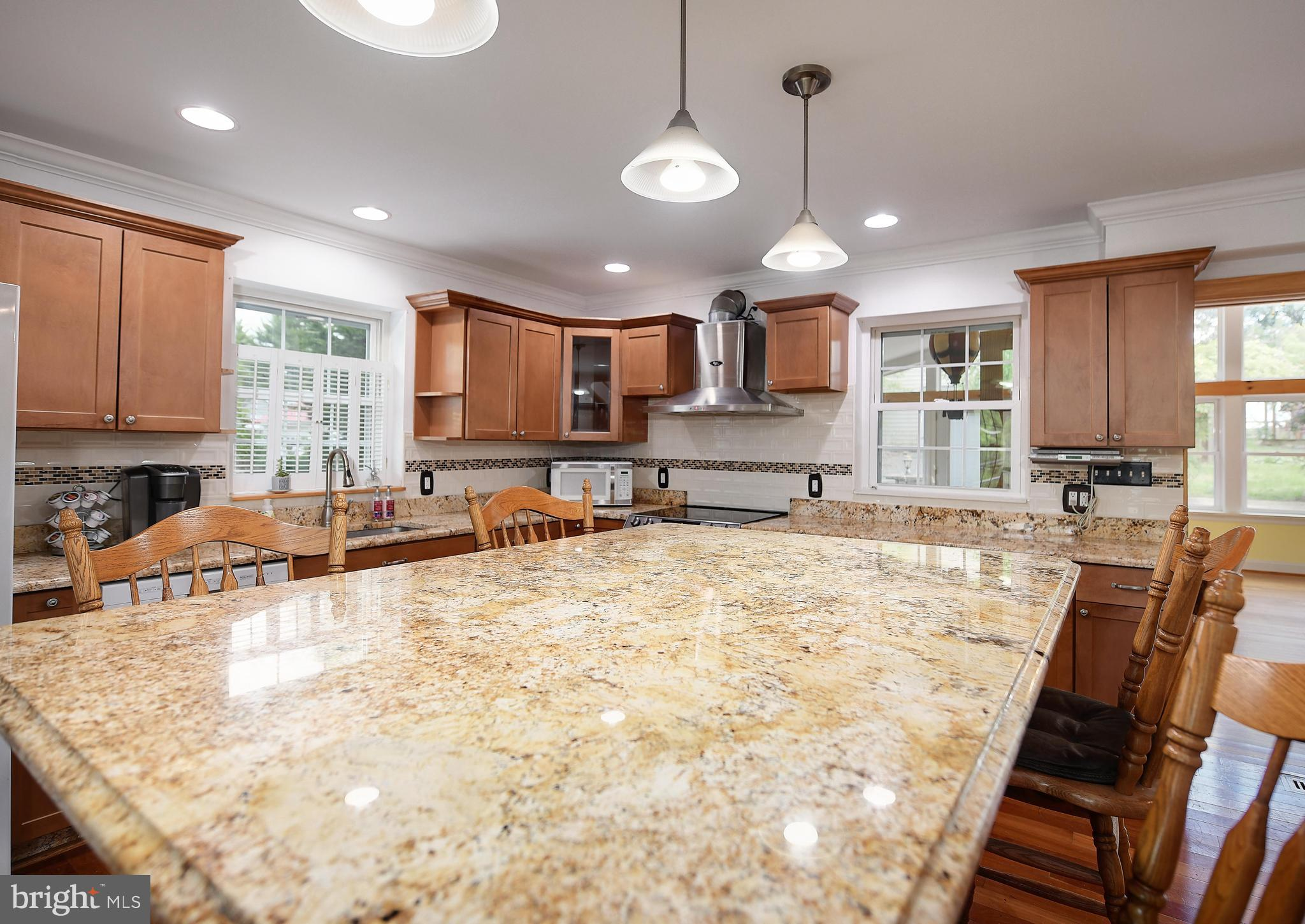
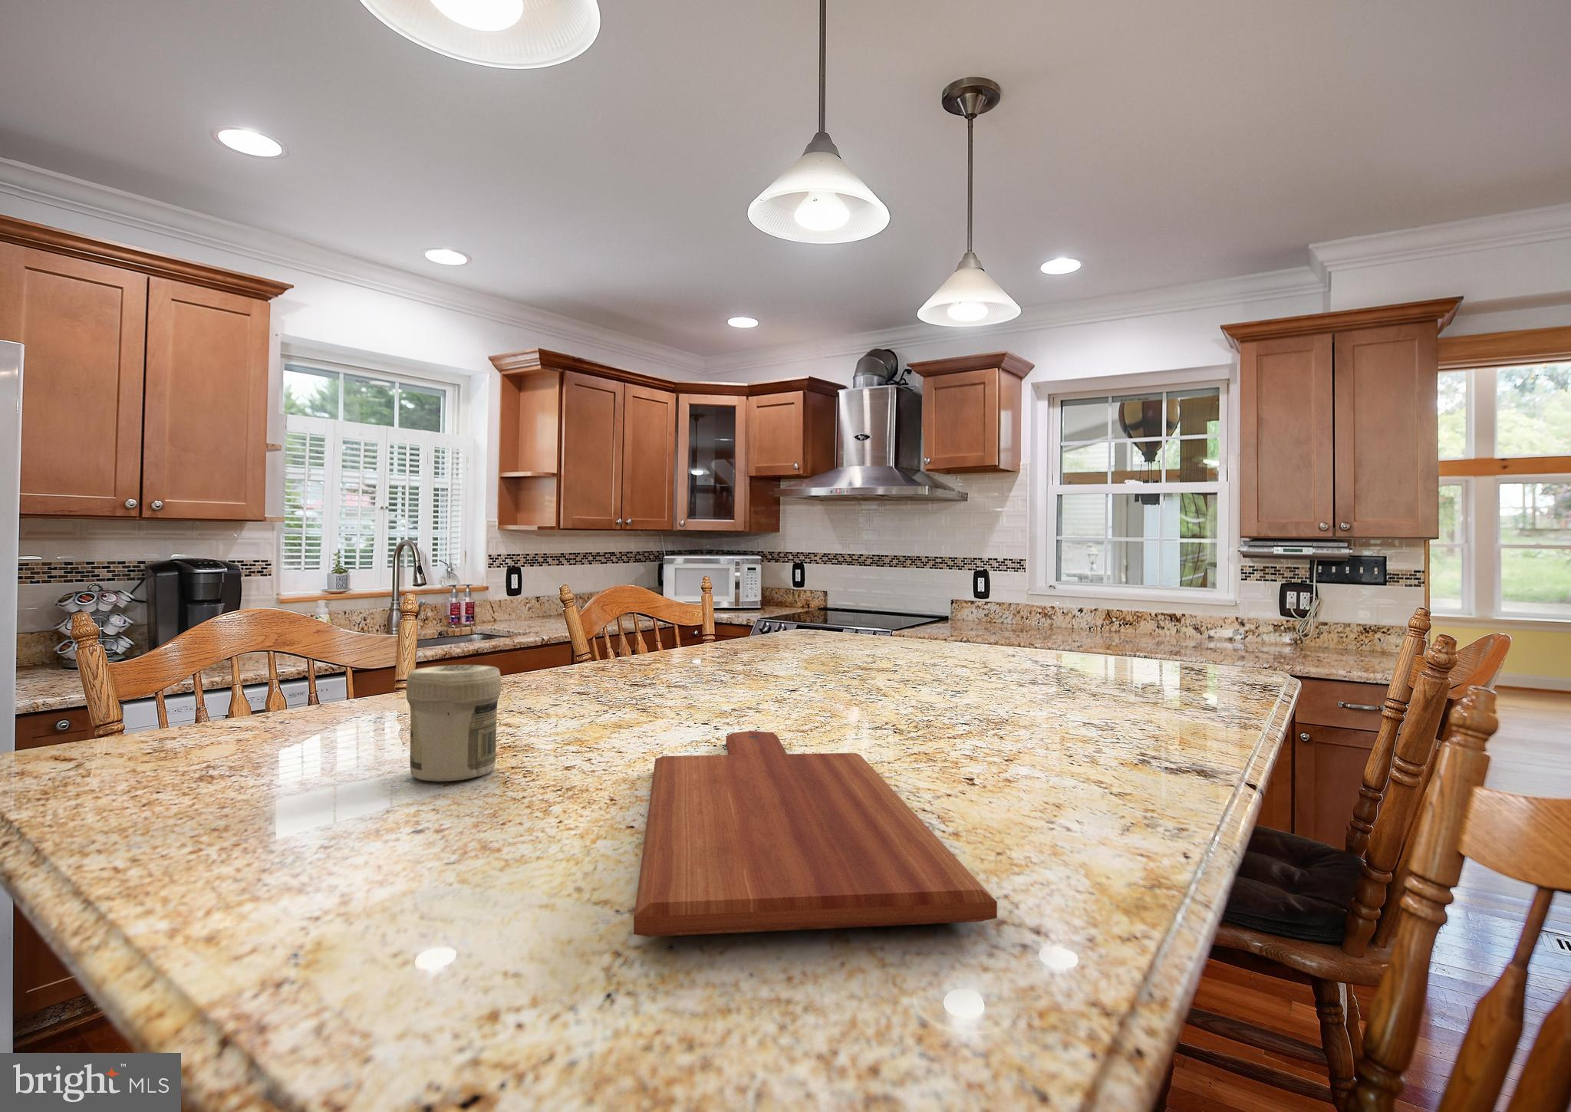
+ jar (454, 720)
+ cutting board (779, 812)
